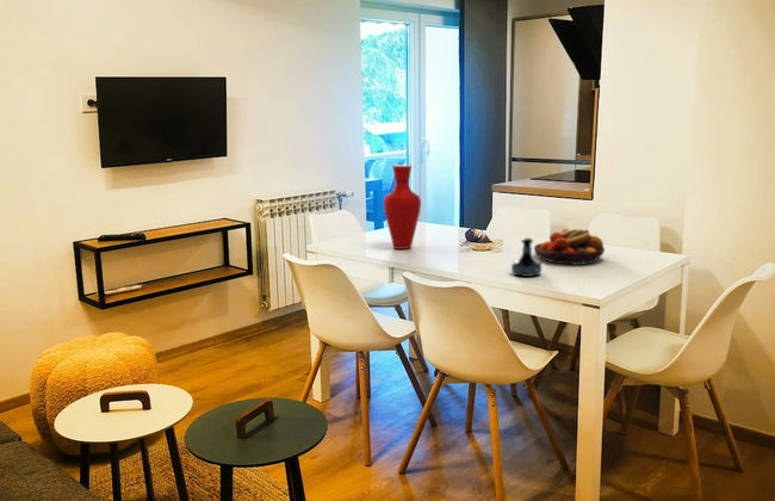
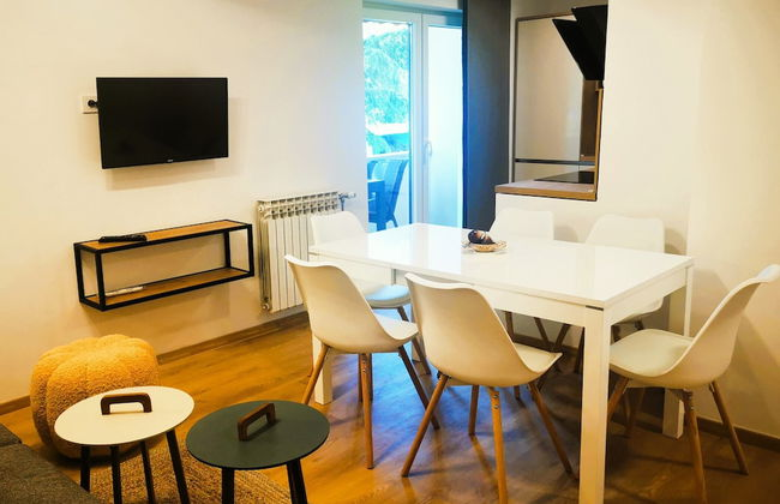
- vase (402, 206)
- tequila bottle (526, 255)
- fruit bowl (568, 243)
